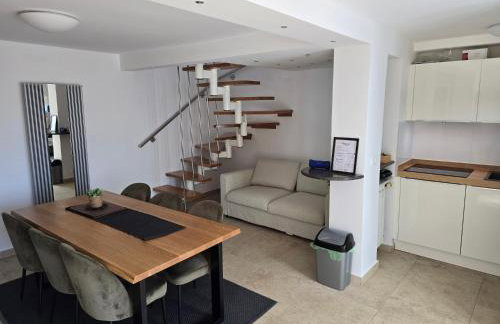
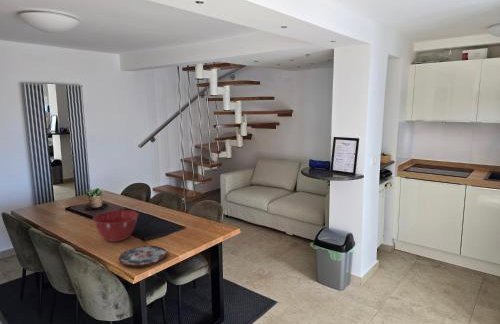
+ mixing bowl (116, 227)
+ plate (143, 255)
